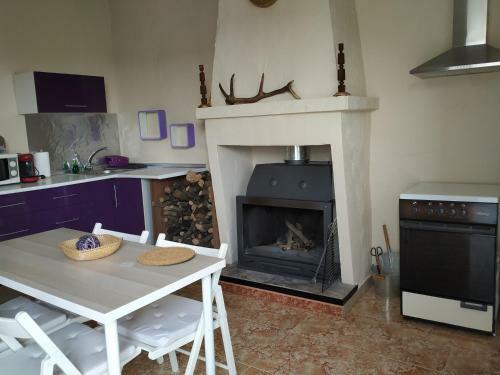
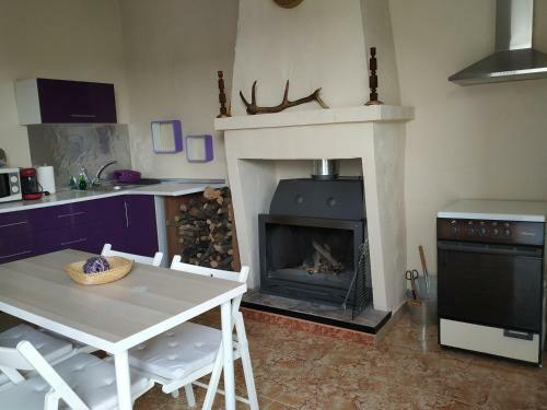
- plate (166, 255)
